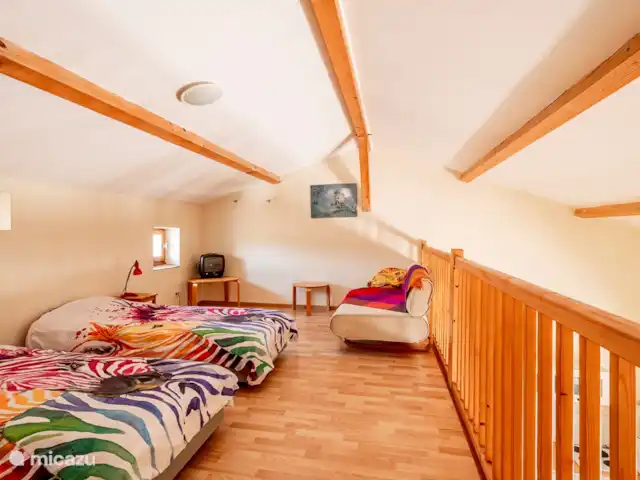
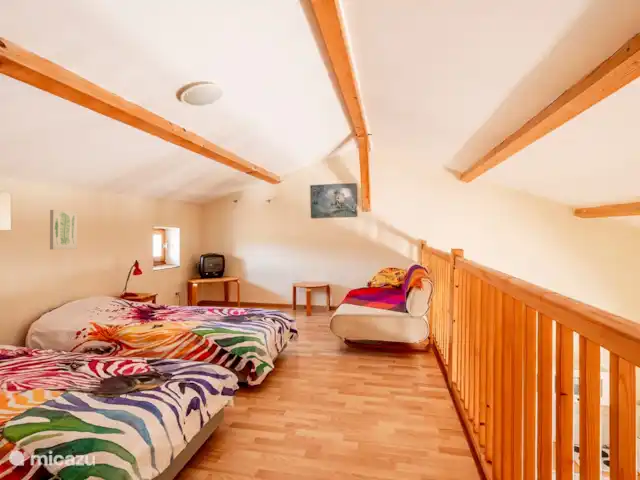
+ wall art (64, 230)
